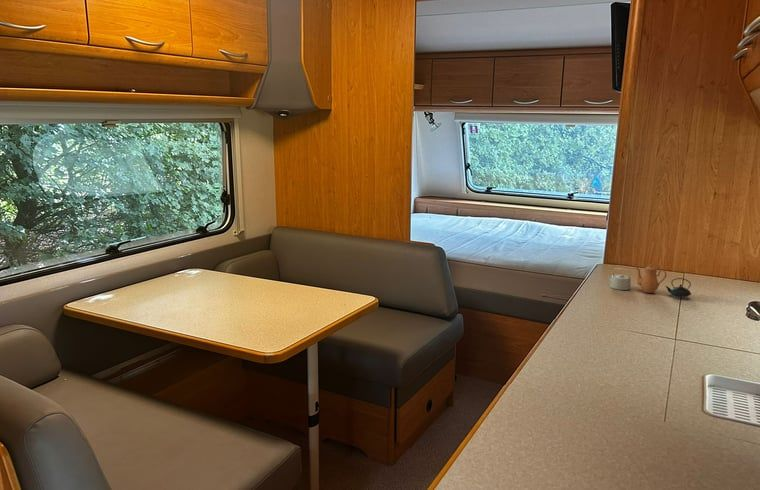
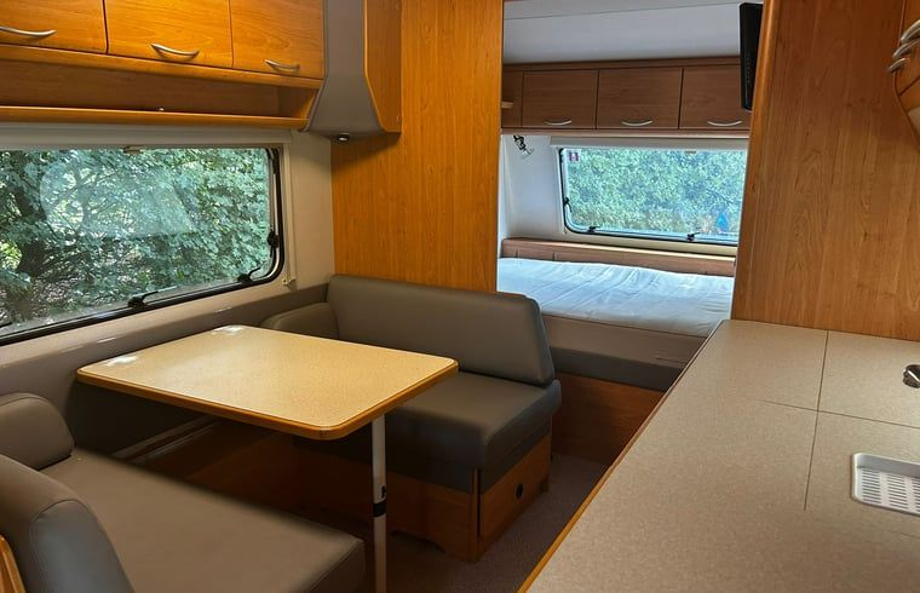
- teapot (648, 277)
